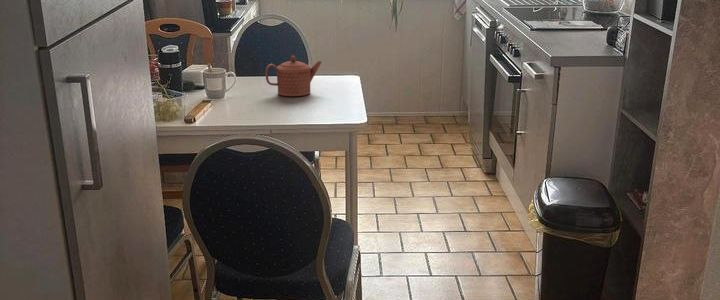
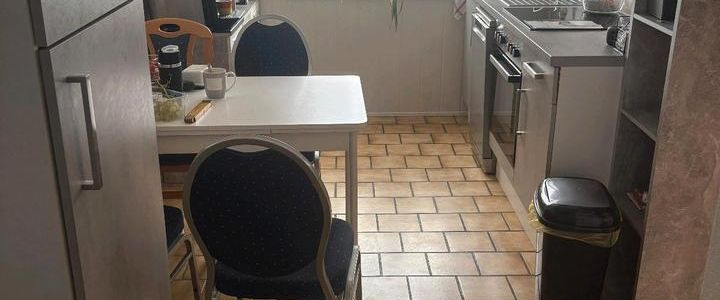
- teapot (294, 74)
